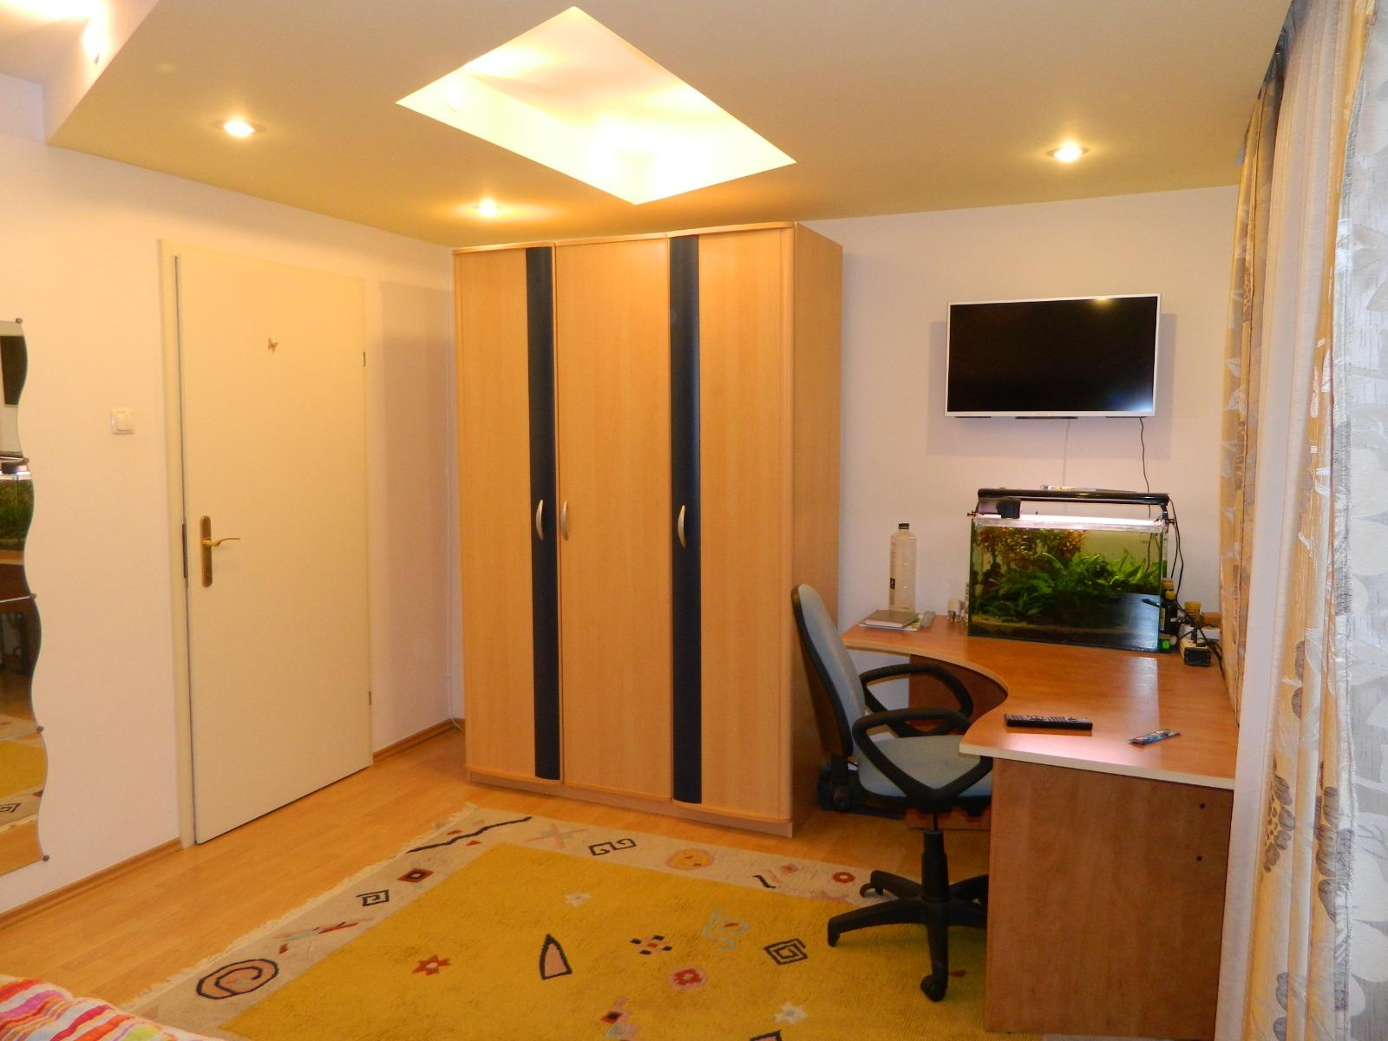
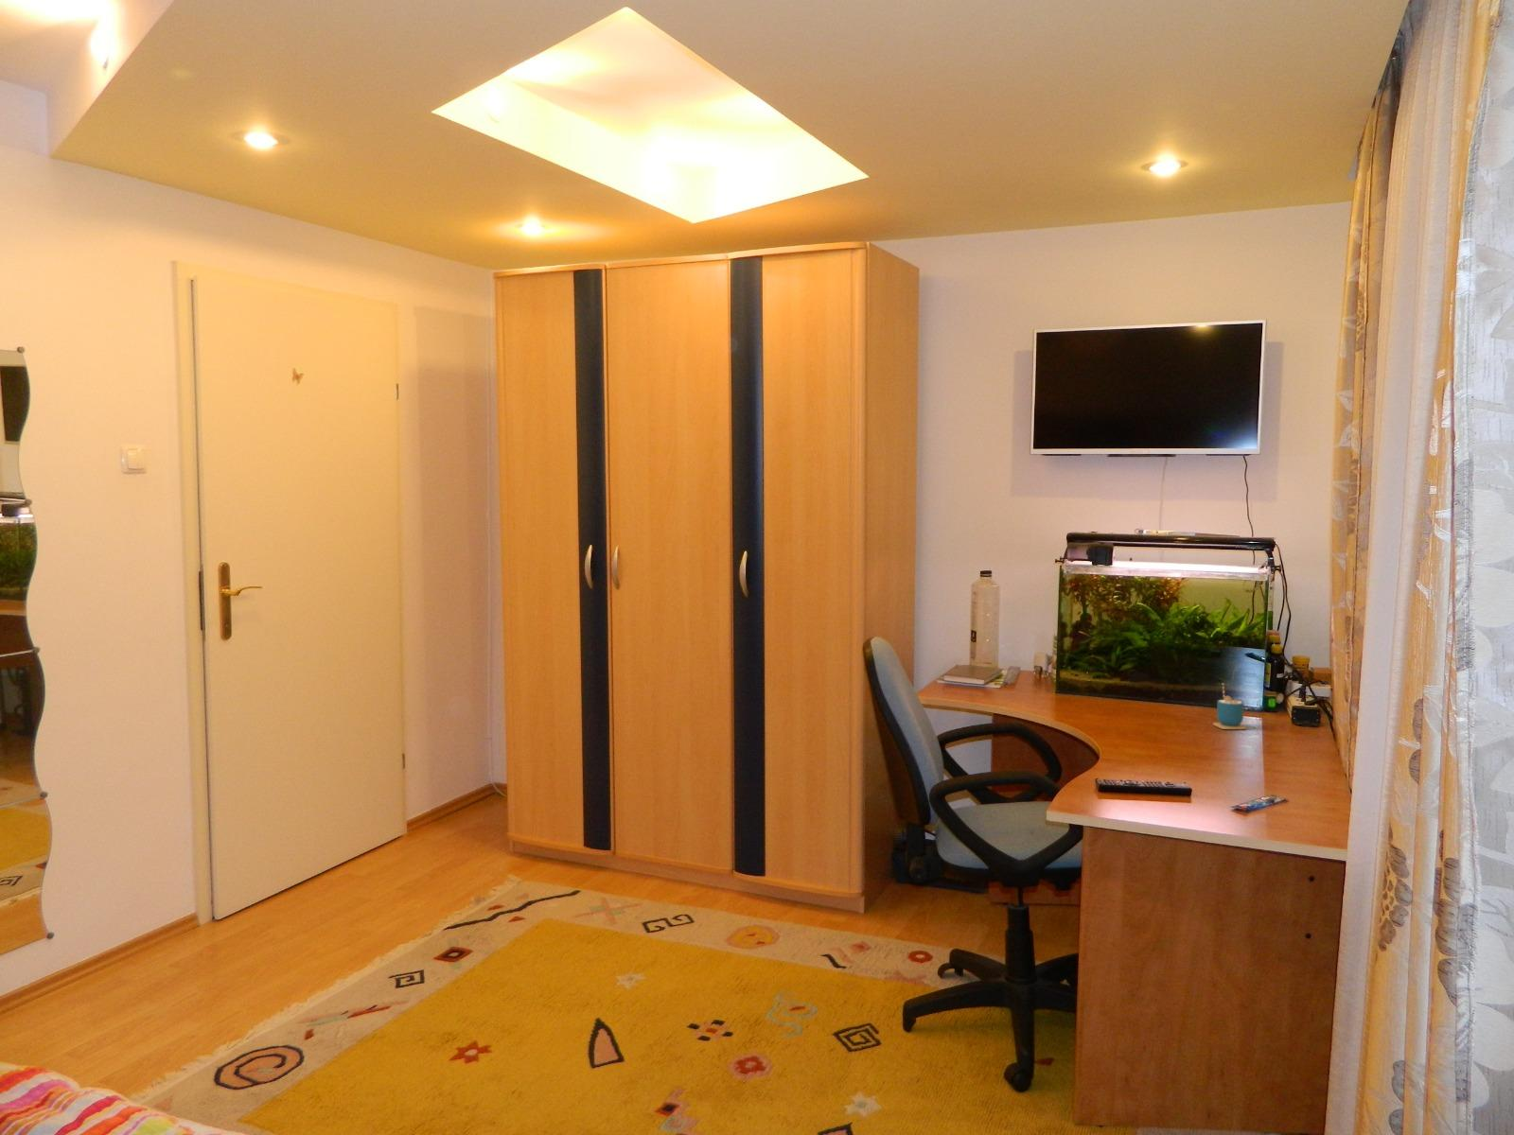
+ cup (1230, 705)
